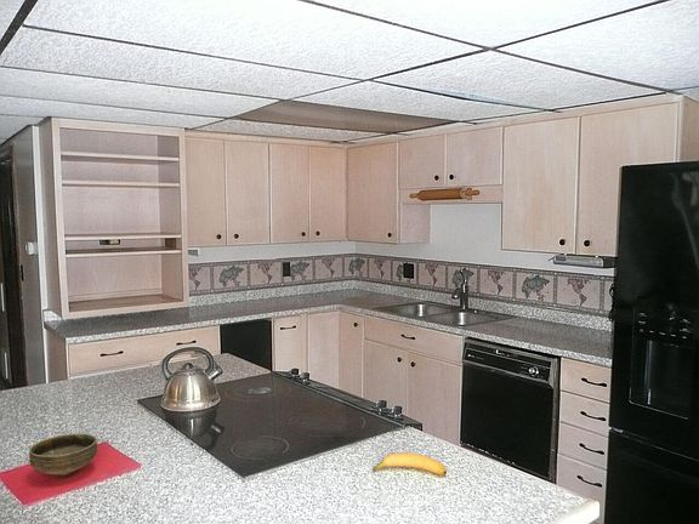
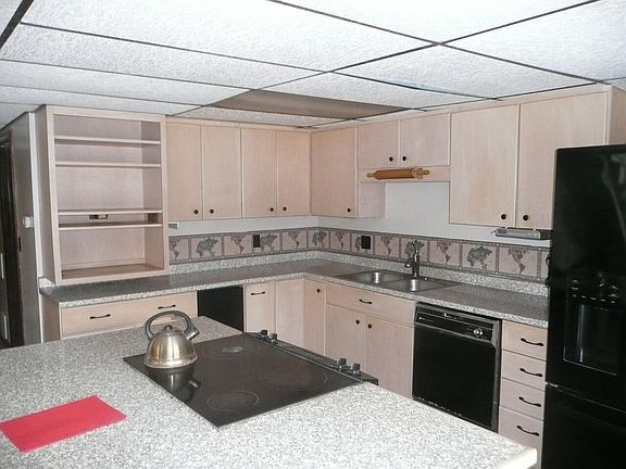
- bowl (63, 458)
- banana (410, 463)
